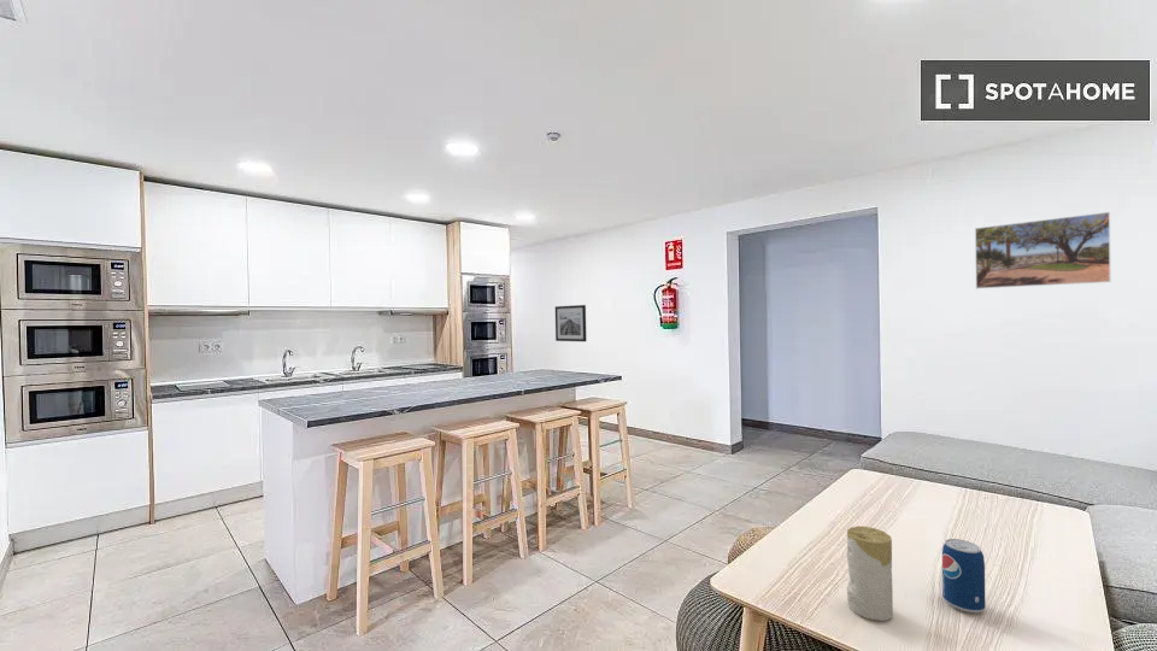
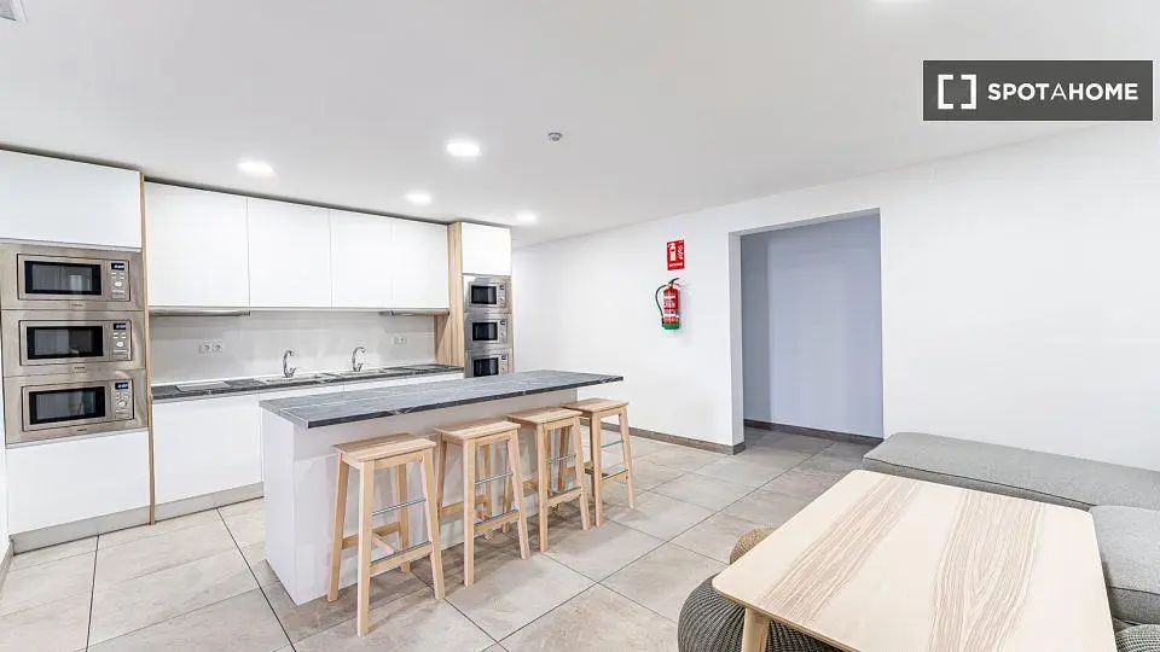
- wall art (570, 323)
- beverage can (963, 574)
- candle (868, 571)
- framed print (1038, 253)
